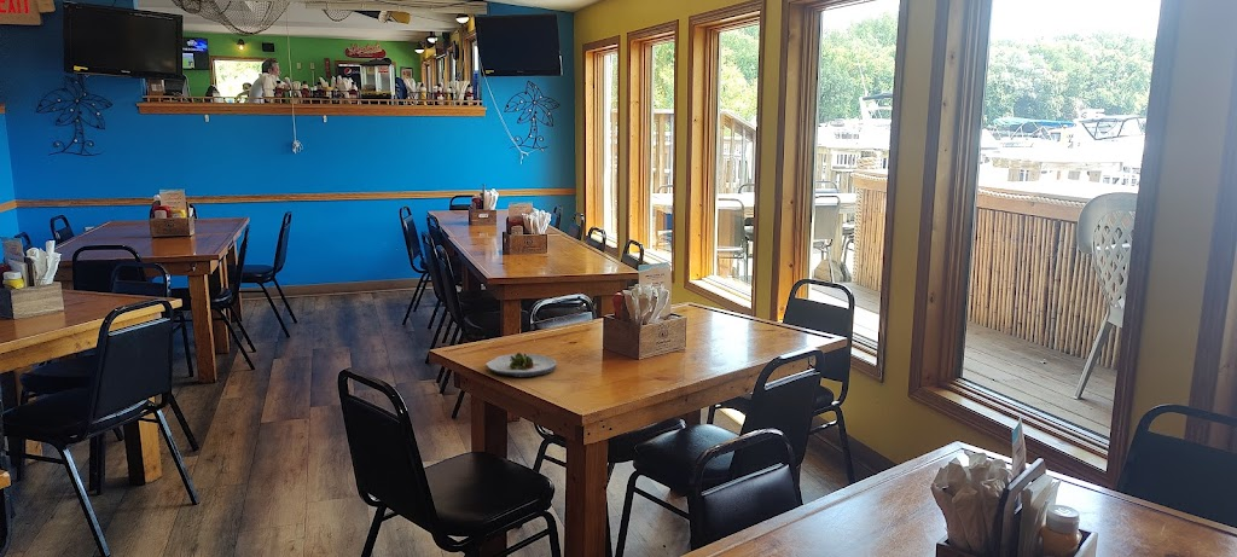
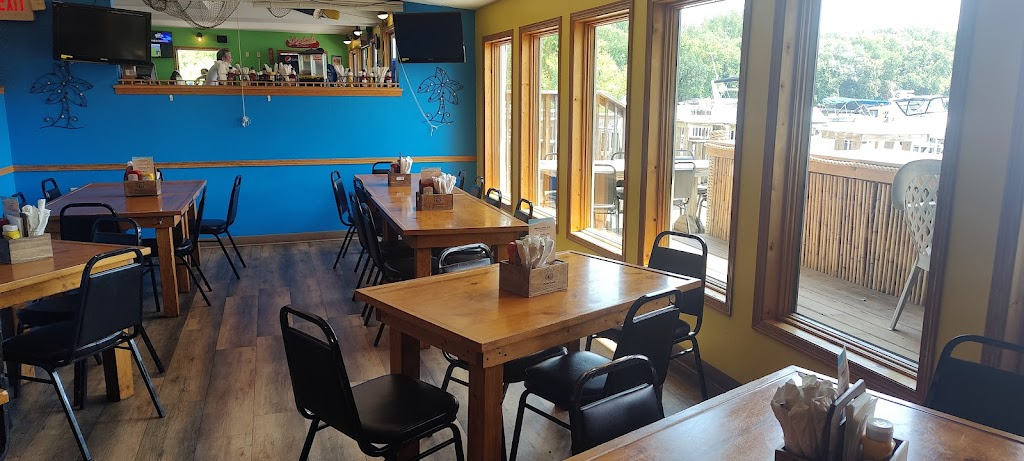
- salad plate (522, 360)
